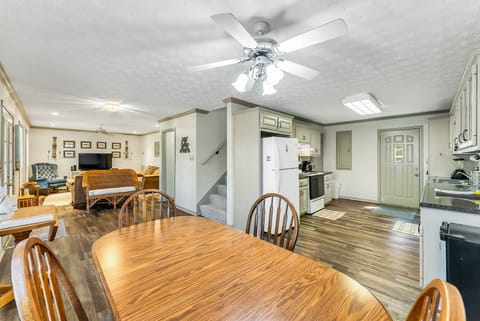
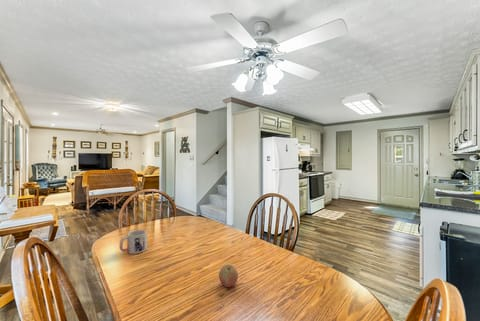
+ fruit (228, 275)
+ mug (133, 242)
